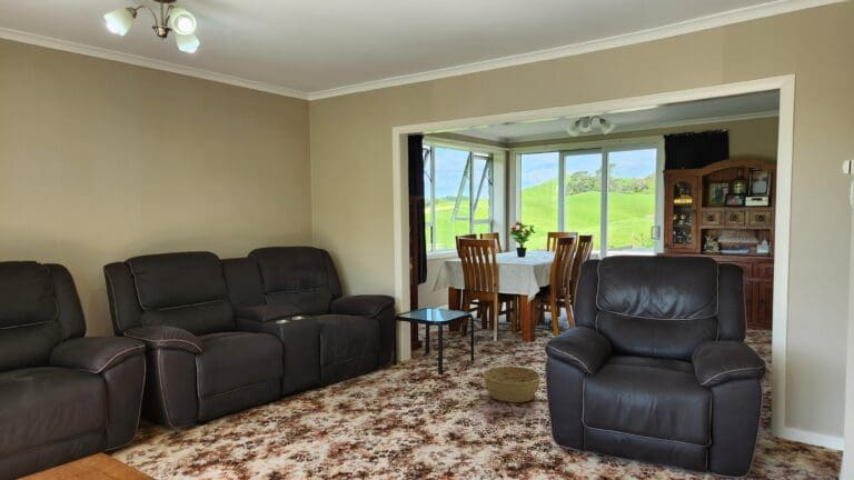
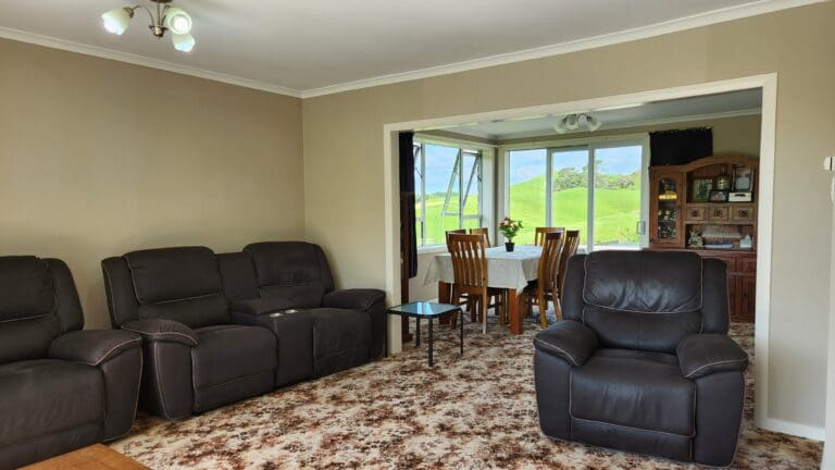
- basket (512, 384)
